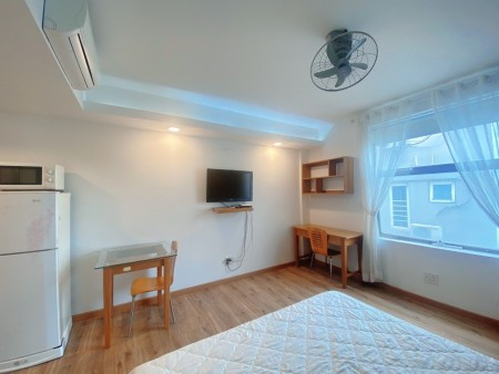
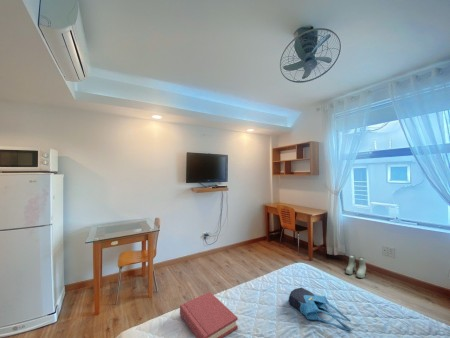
+ boots (355, 264)
+ tote bag (317, 308)
+ hardback book (207, 316)
